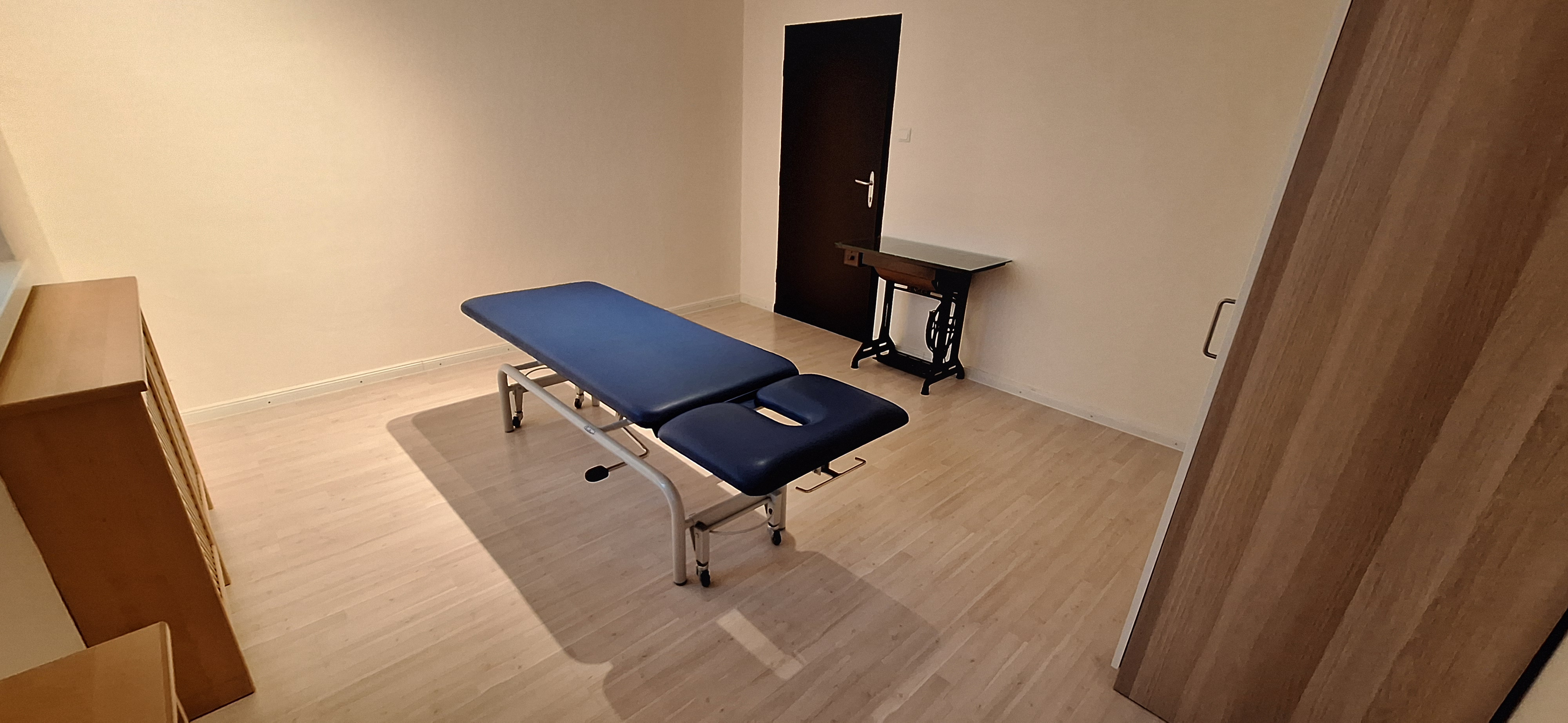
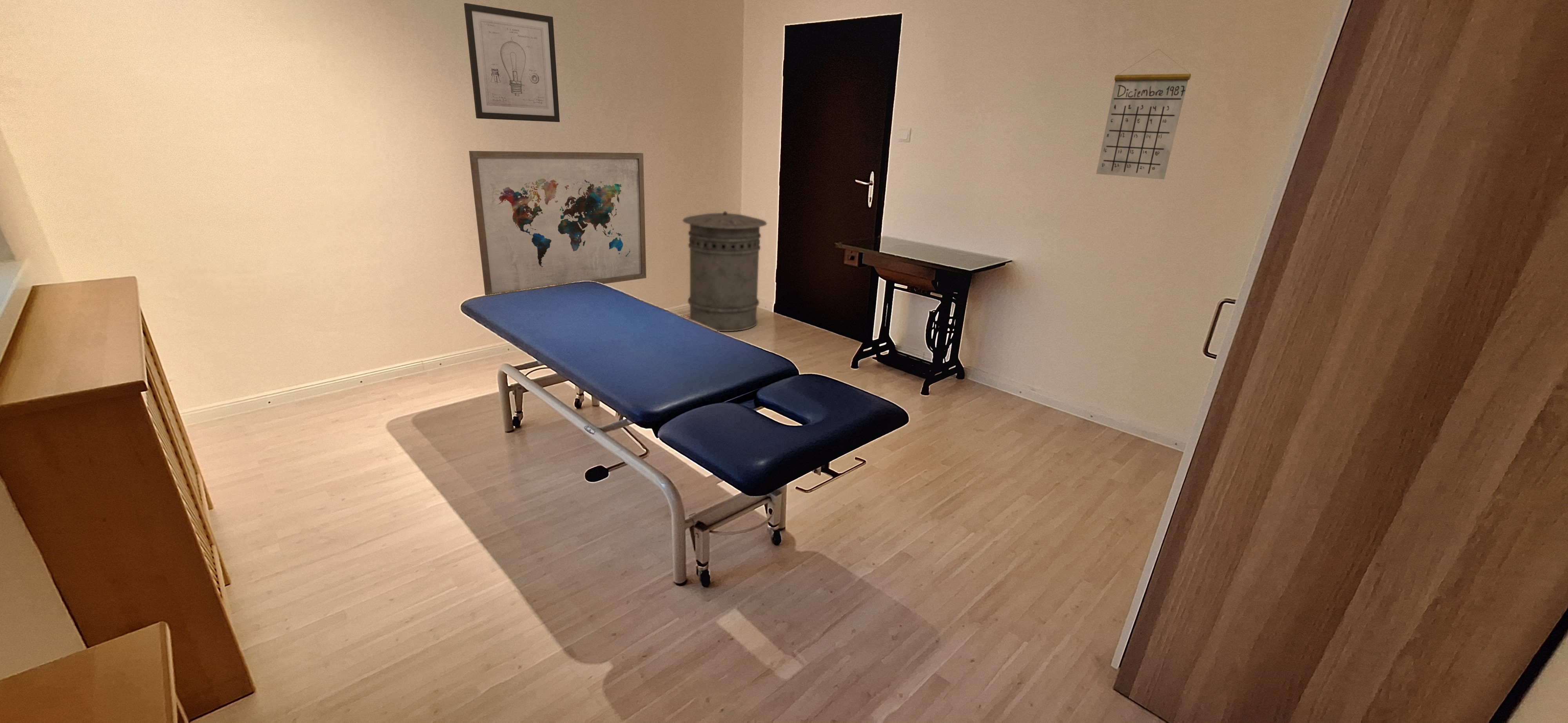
+ trash can (724, 267)
+ wall art (515, 67)
+ wall art (568, 222)
+ calendar (1143, 114)
